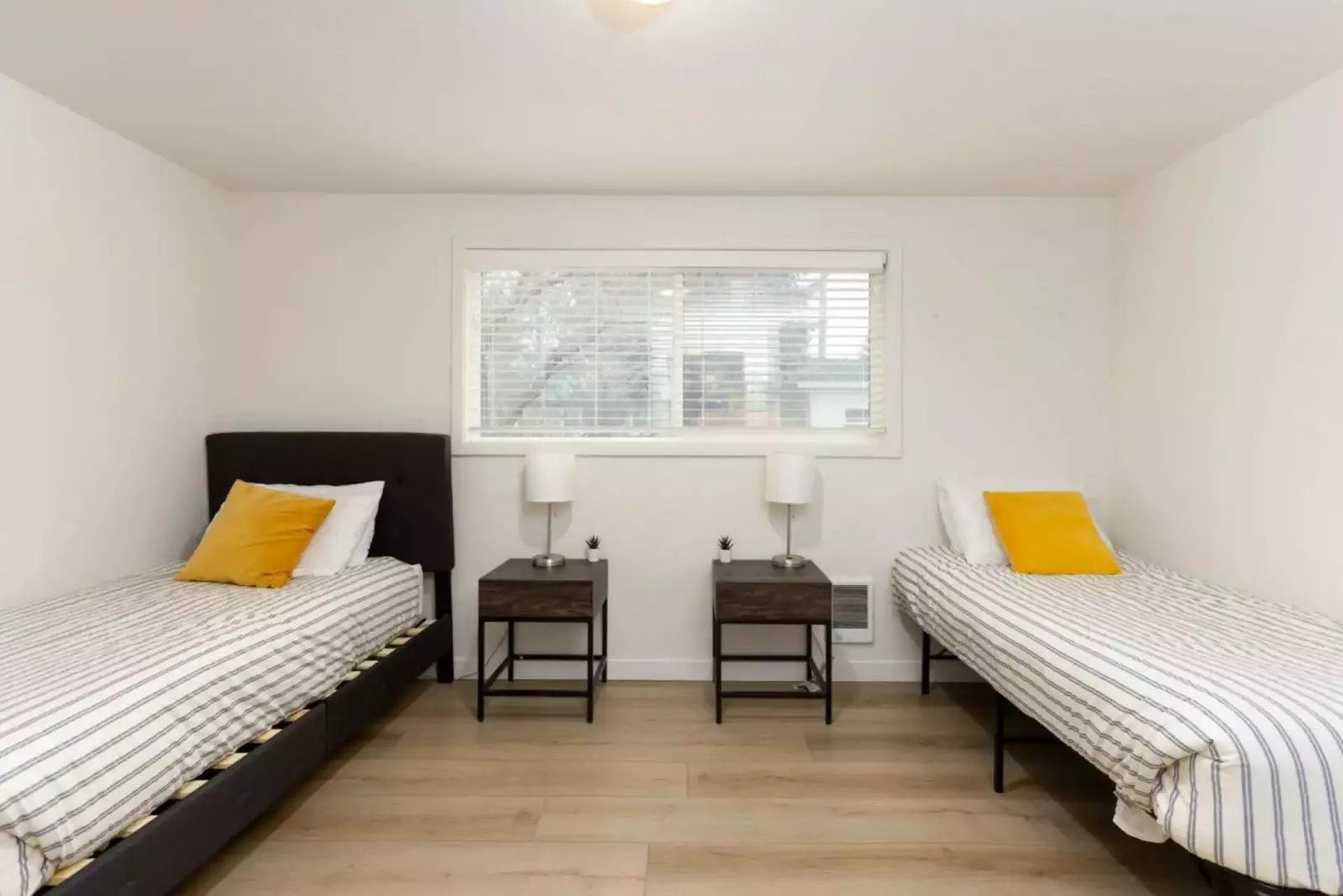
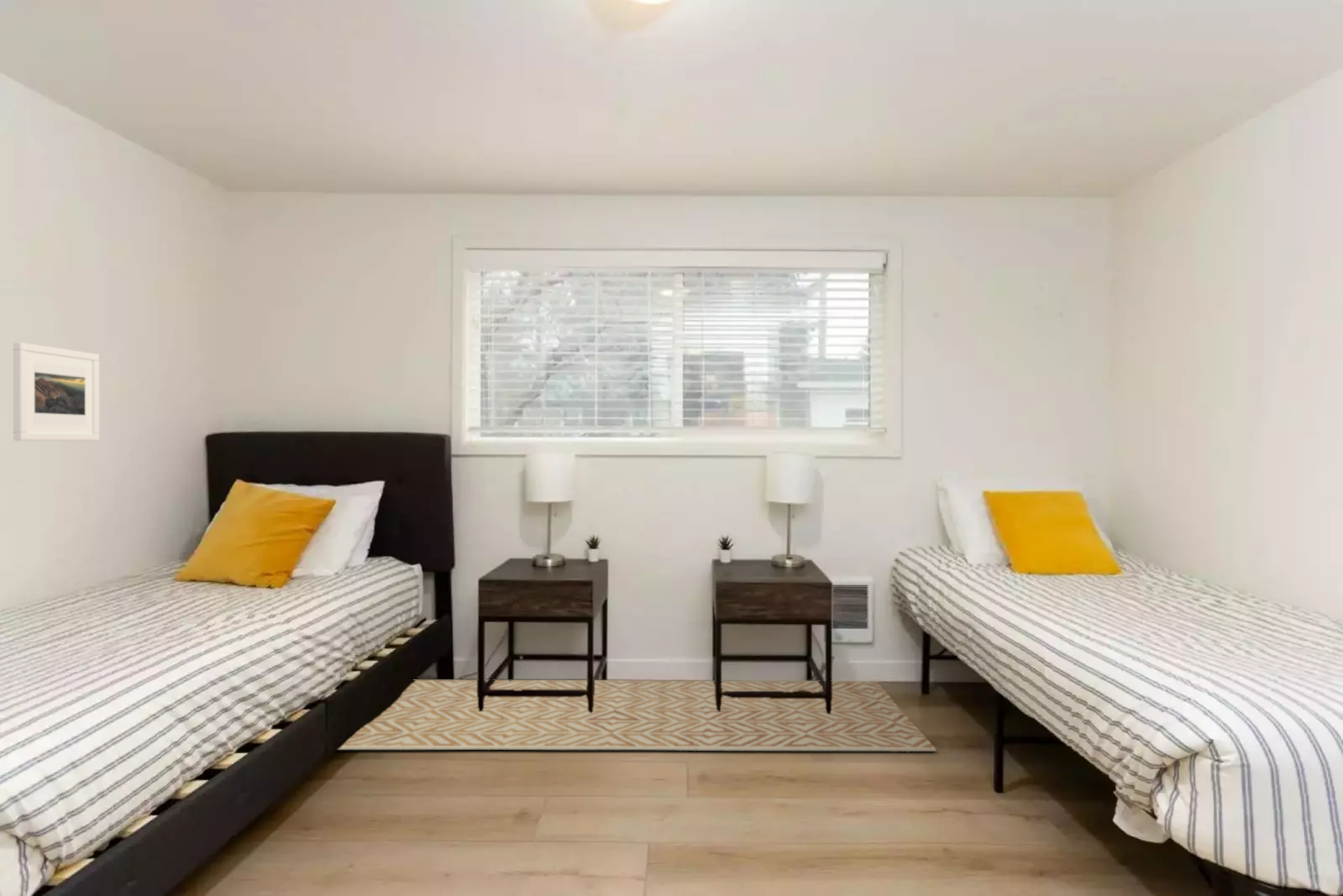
+ rug (614, 710)
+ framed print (59, 394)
